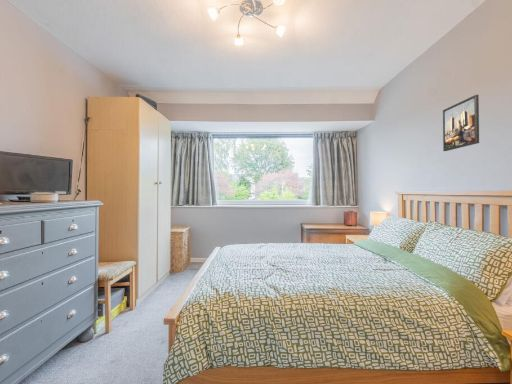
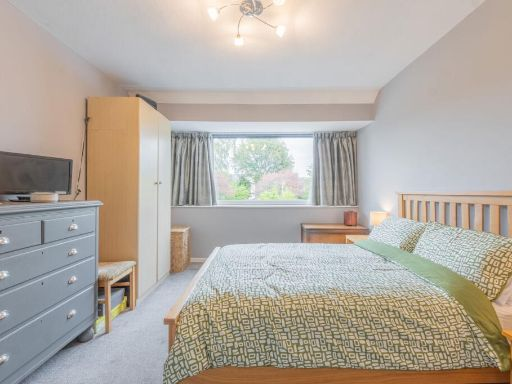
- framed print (459, 125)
